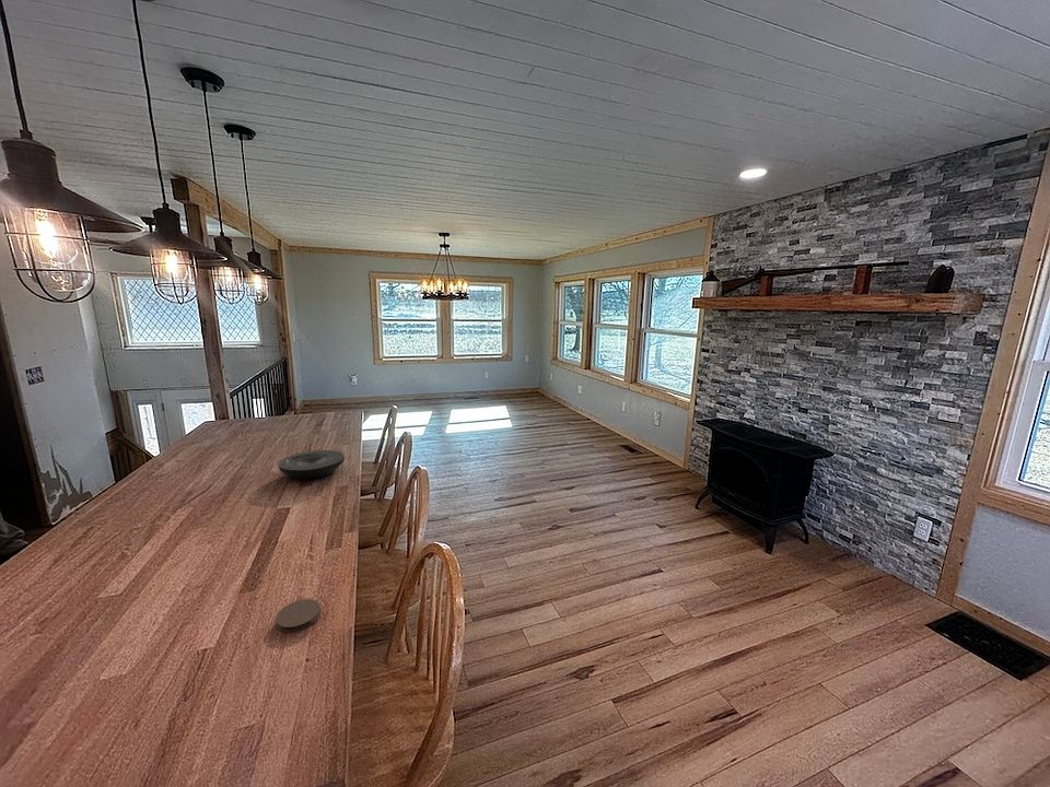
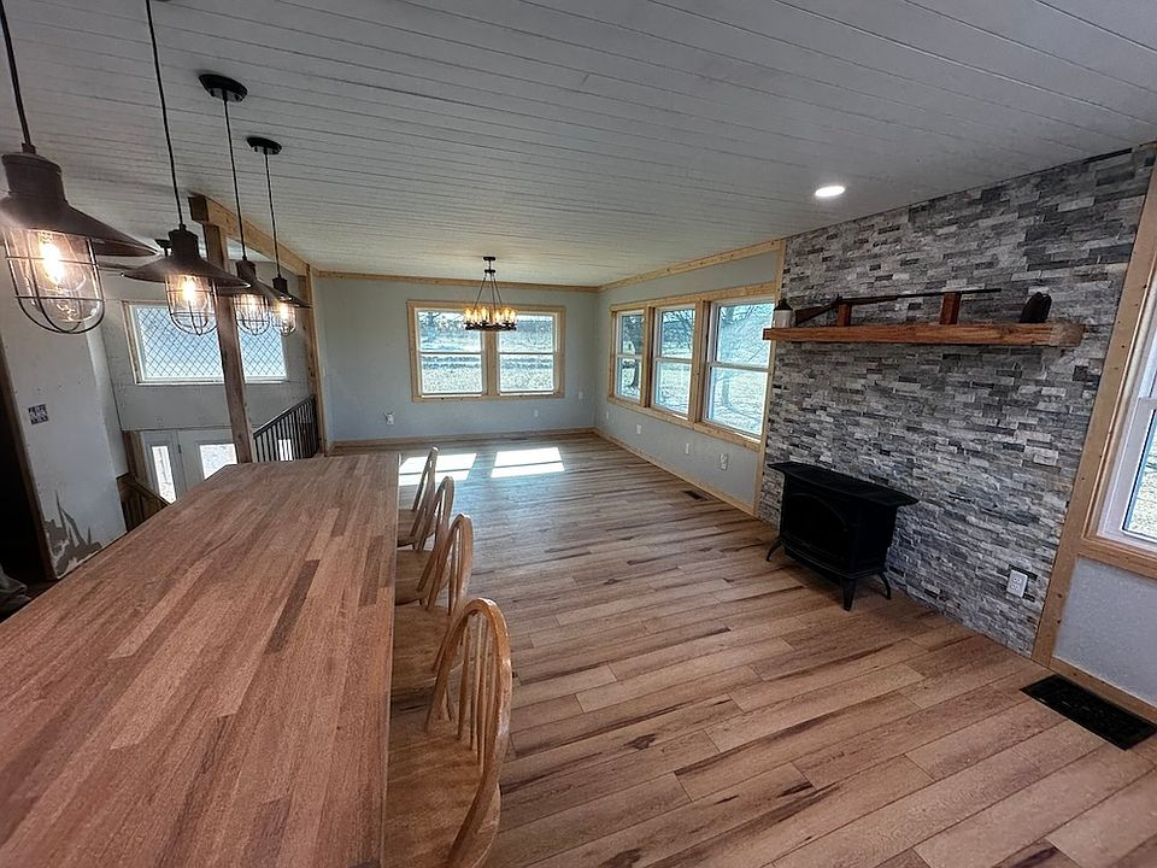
- plate (312, 466)
- coaster (299, 614)
